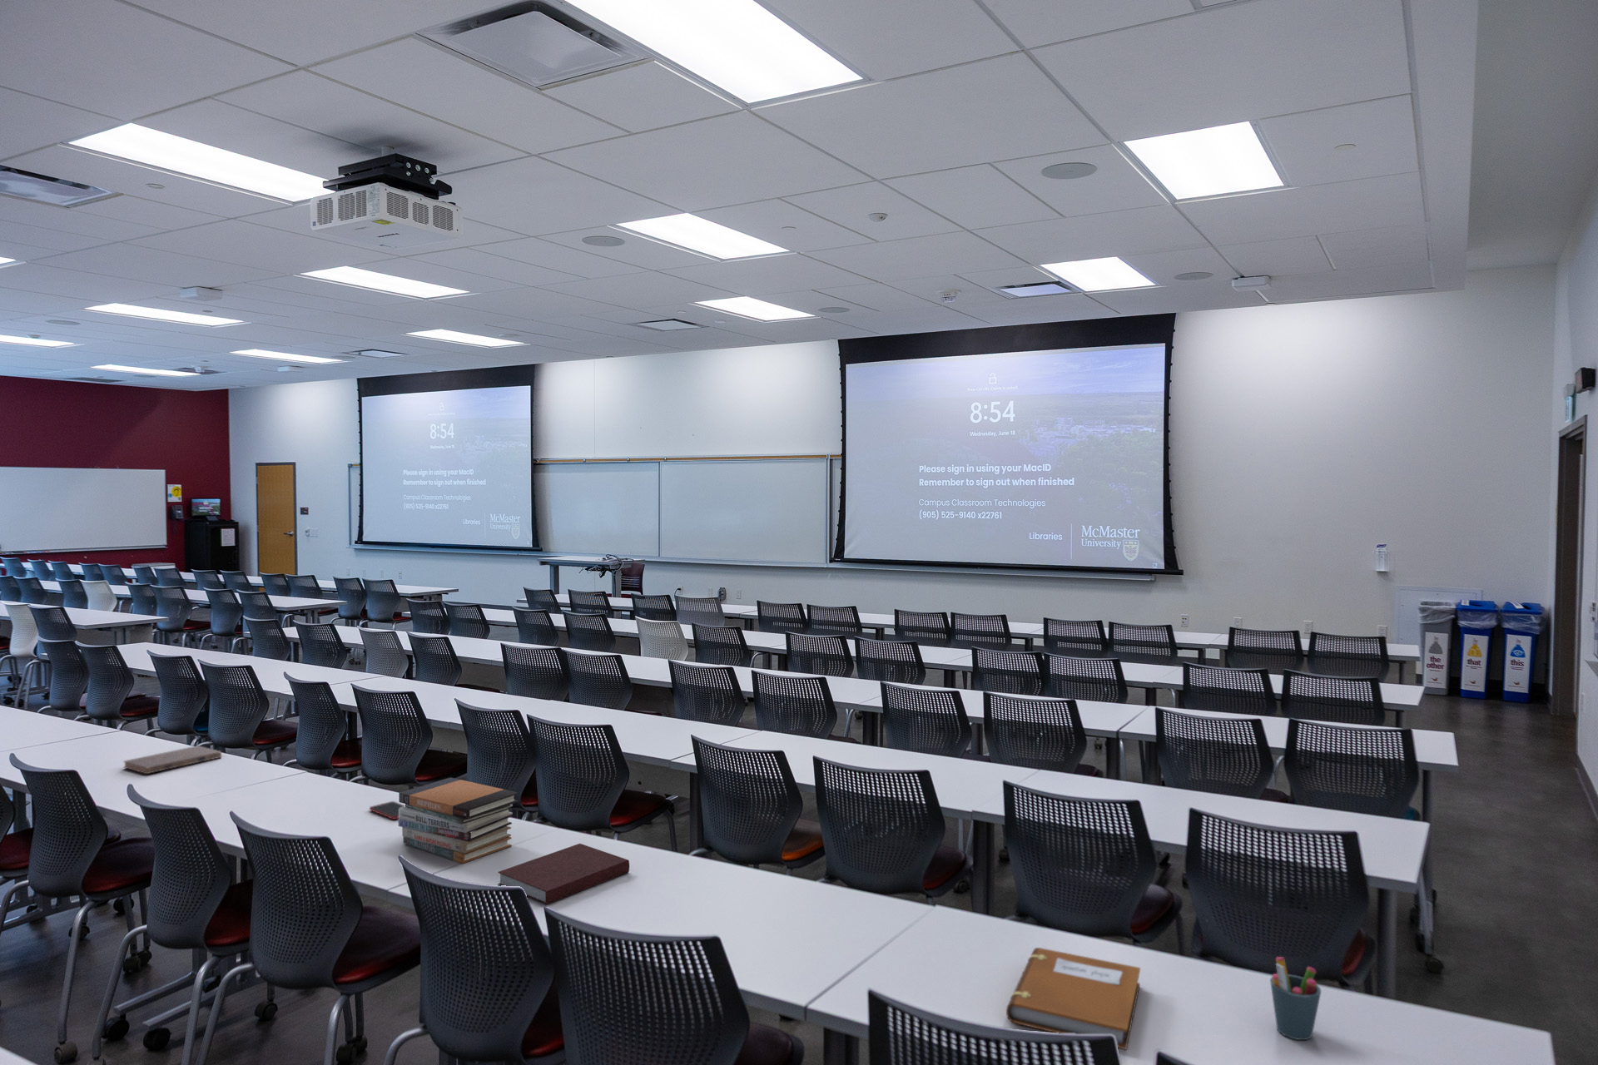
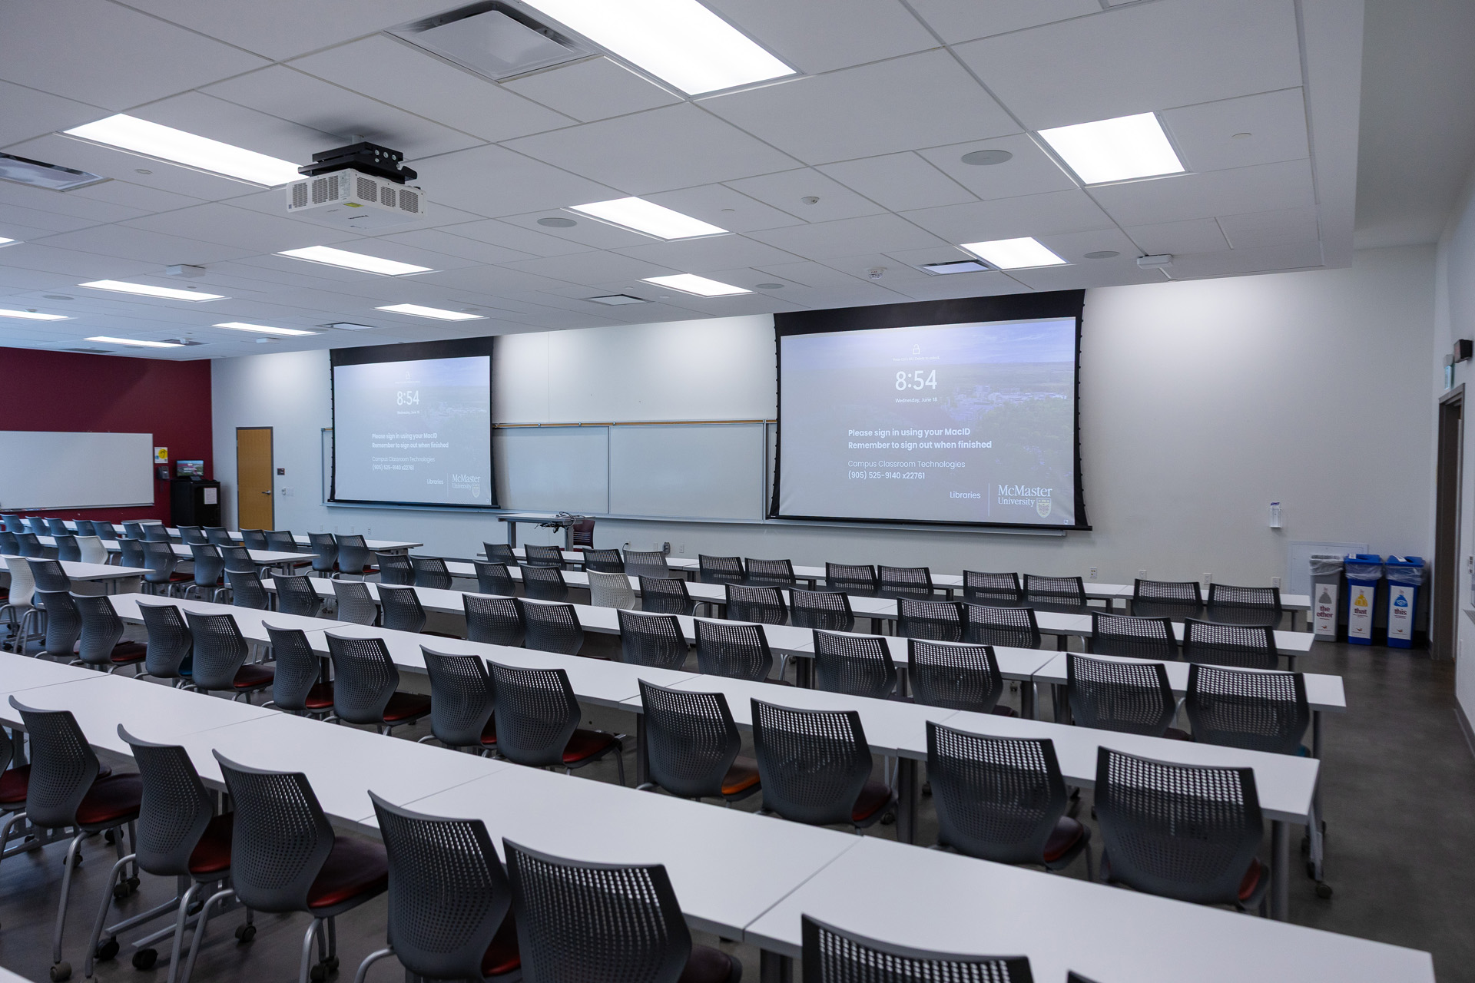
- book (174, 758)
- cell phone (392, 811)
- book stack (457, 818)
- pen holder (1294, 995)
- notebook (1075, 991)
- notebook (565, 872)
